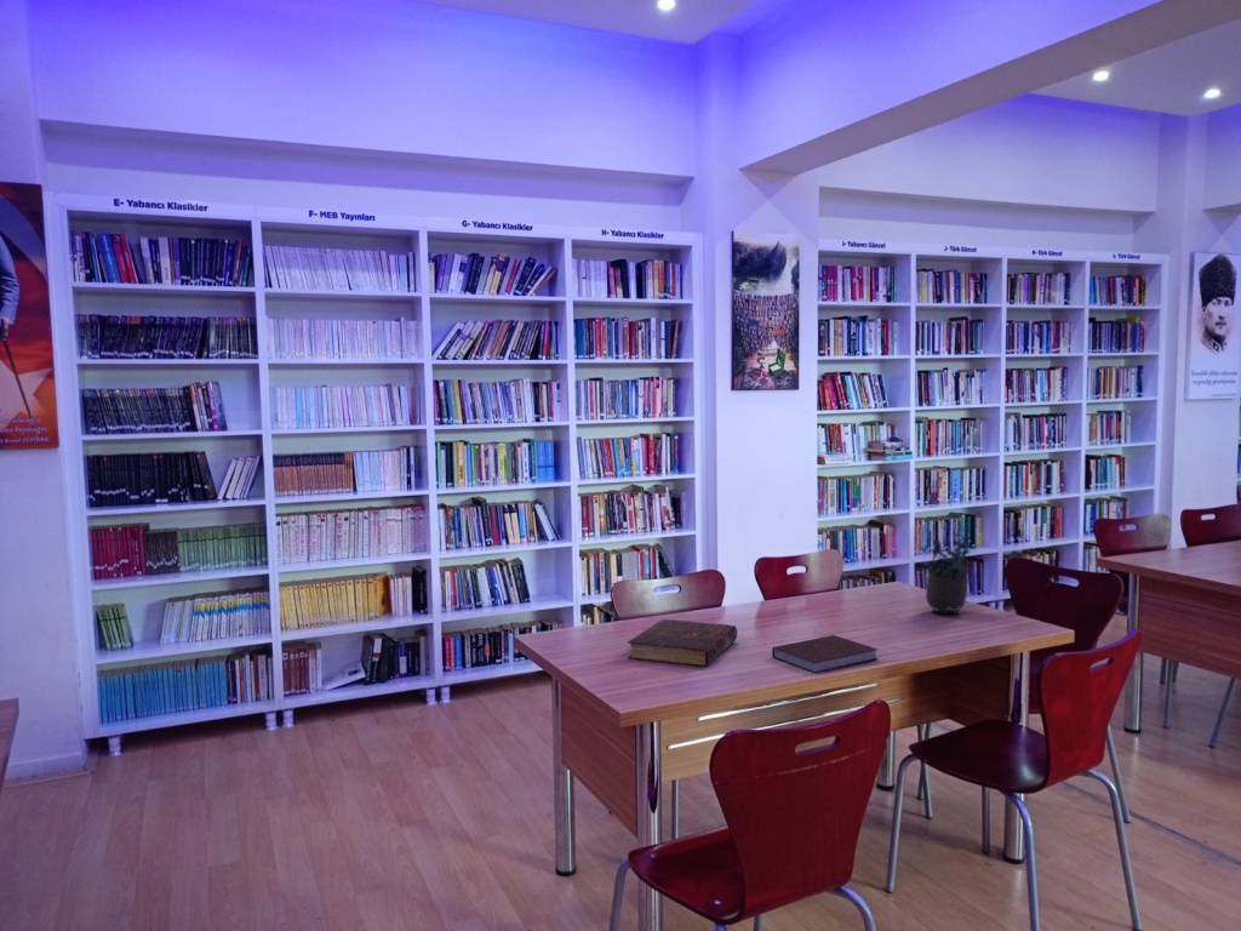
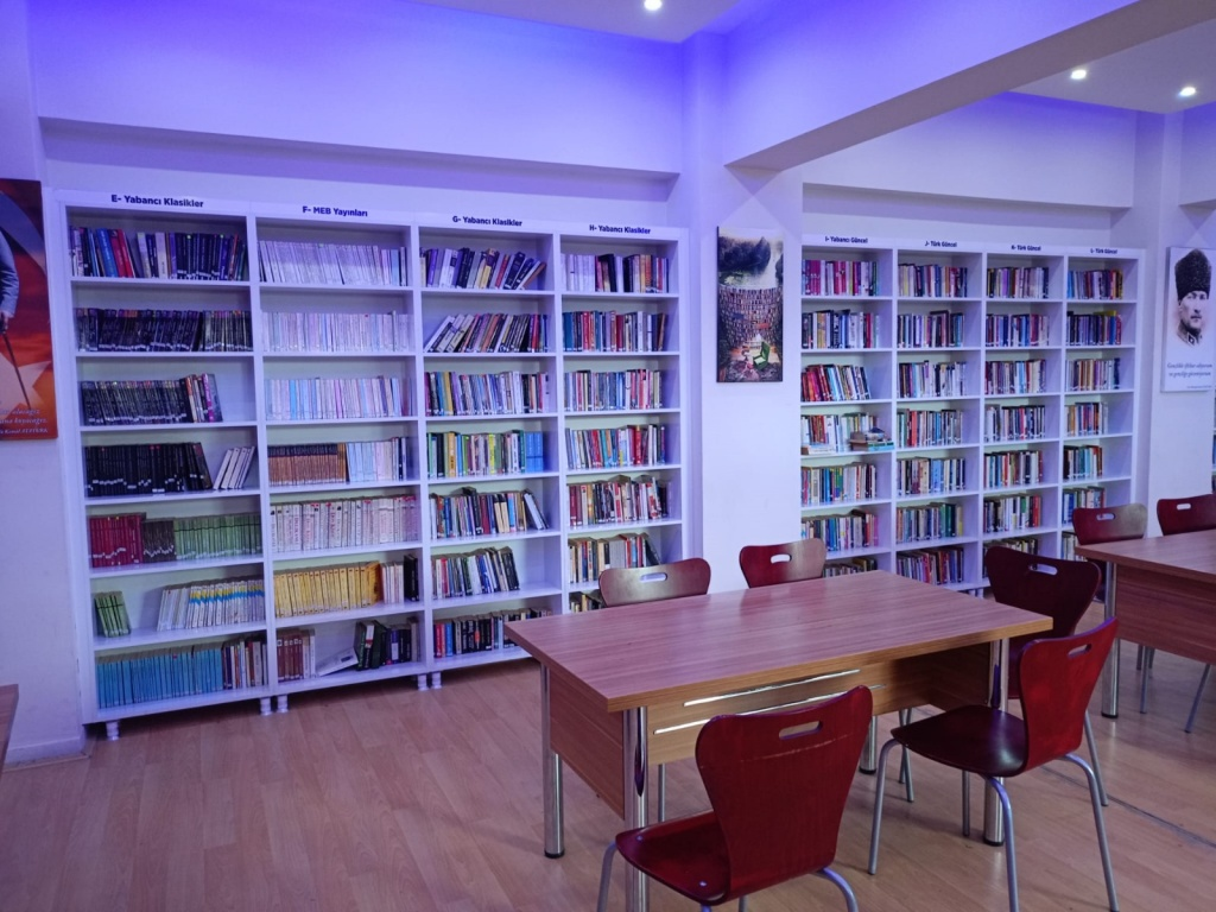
- book (684, 641)
- notebook (824, 652)
- potted plant (953, 564)
